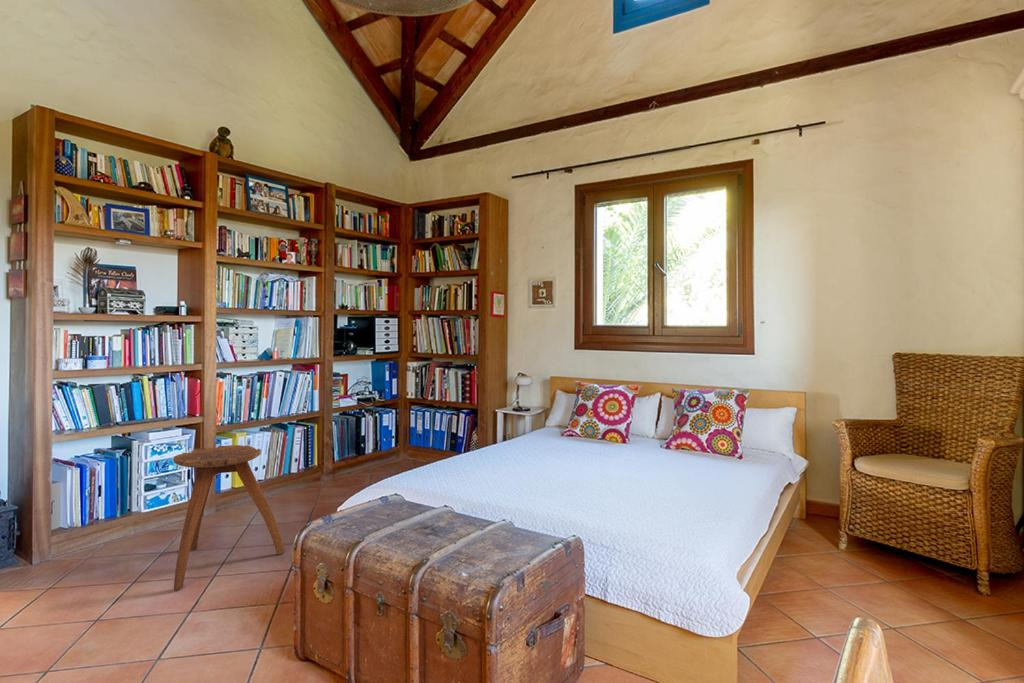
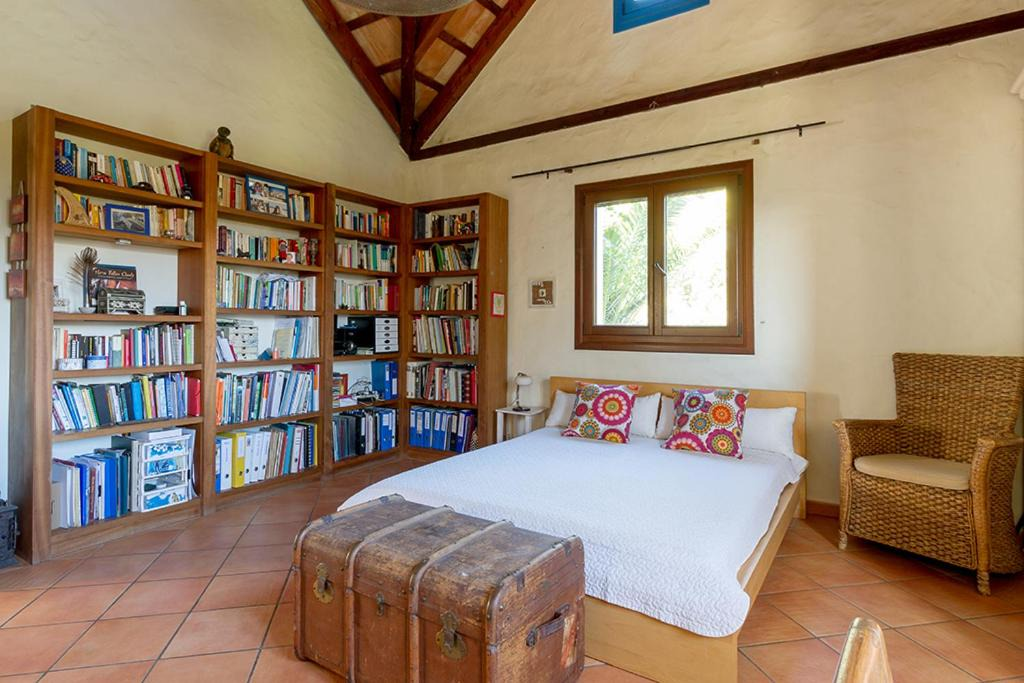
- stool (206, 500)
